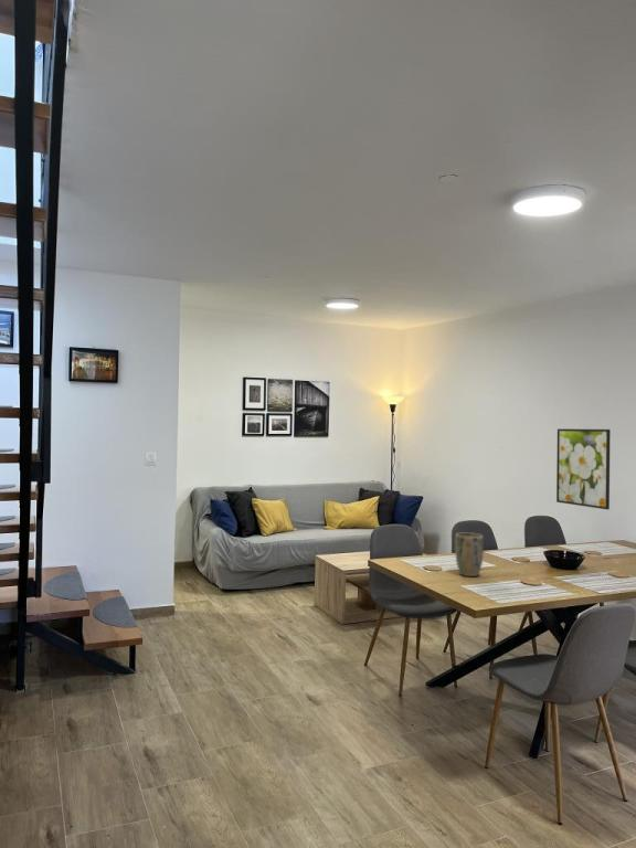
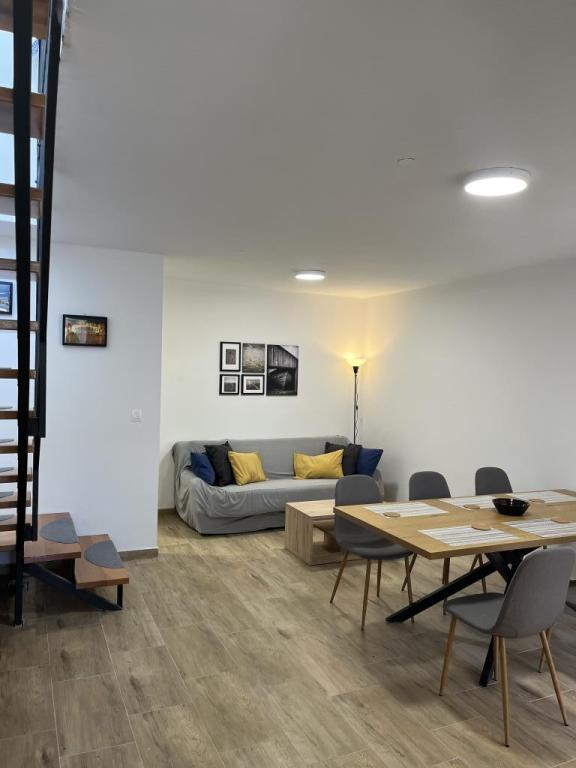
- plant pot (468, 554)
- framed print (582, 467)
